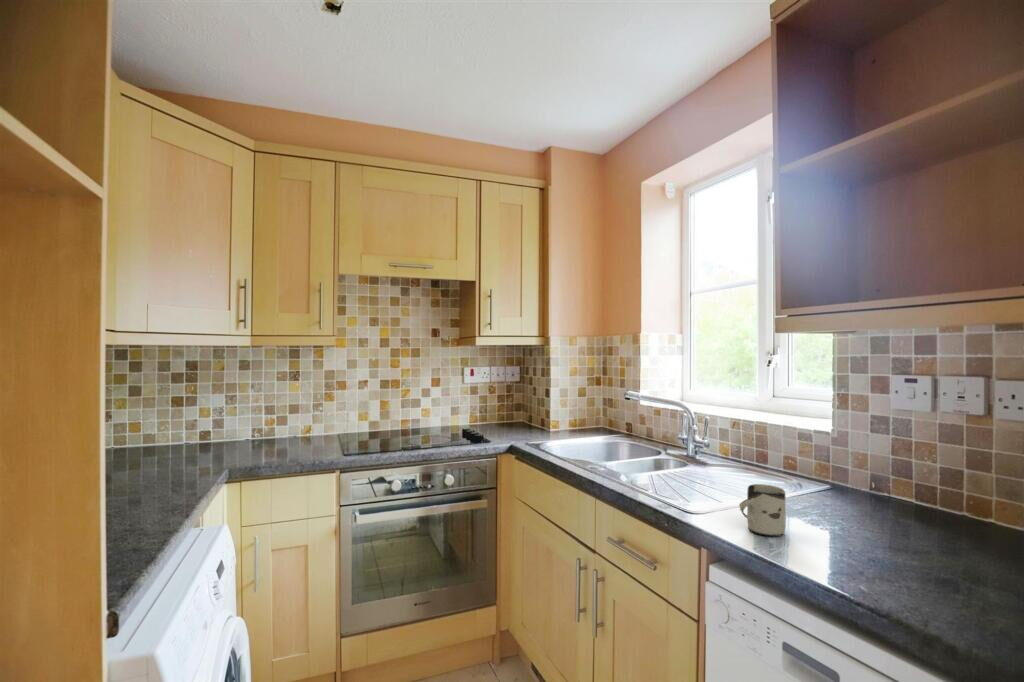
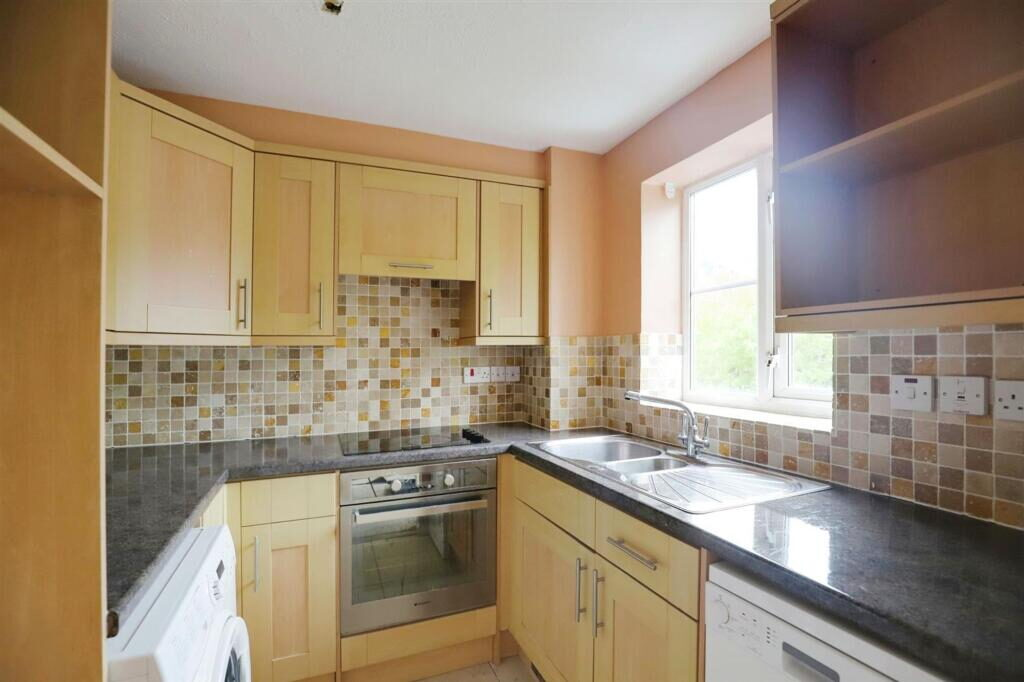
- cup (760, 510)
